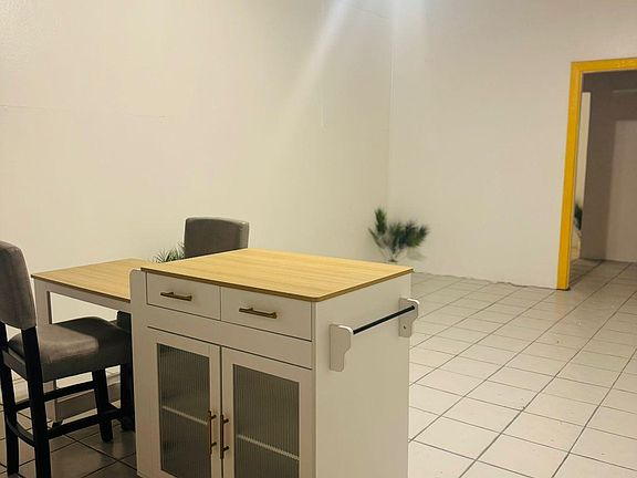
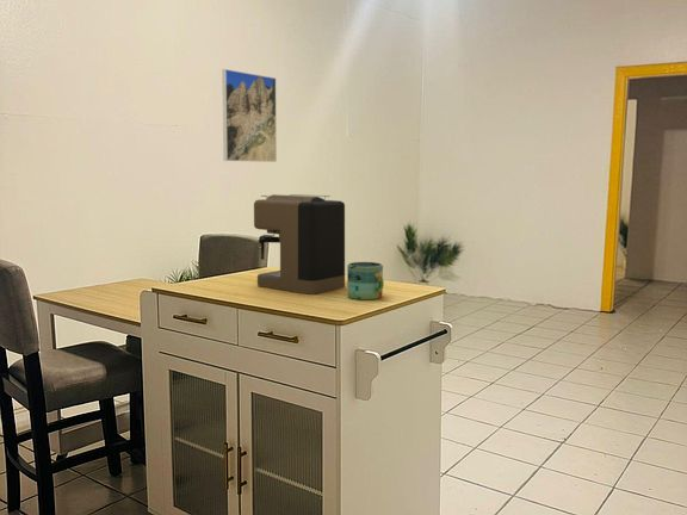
+ coffee maker (291, 241)
+ mug (367, 280)
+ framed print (250, 118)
